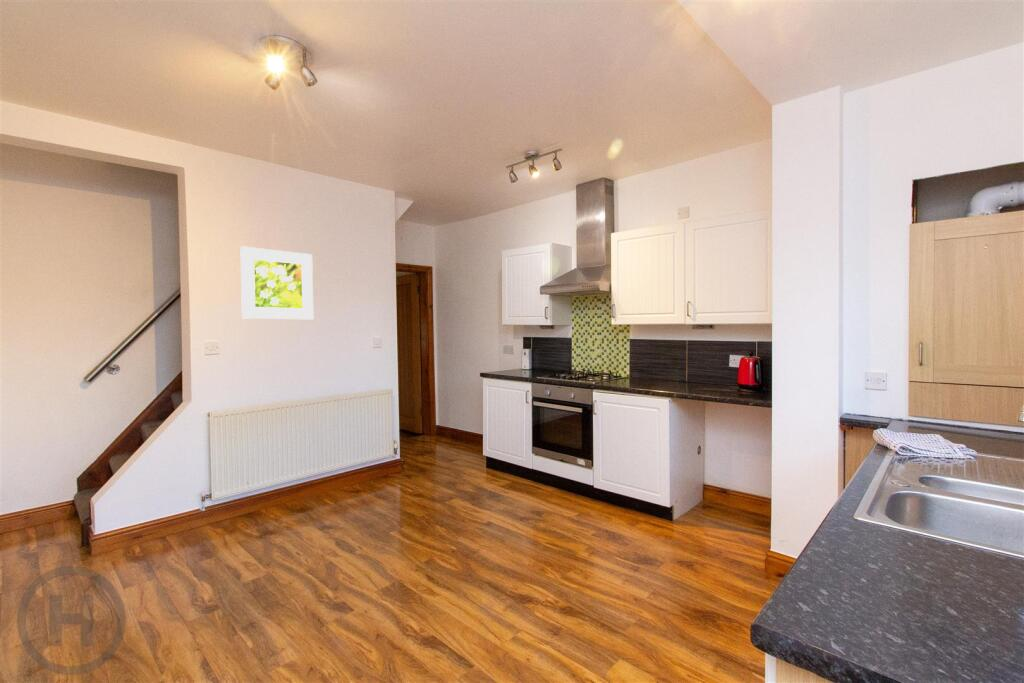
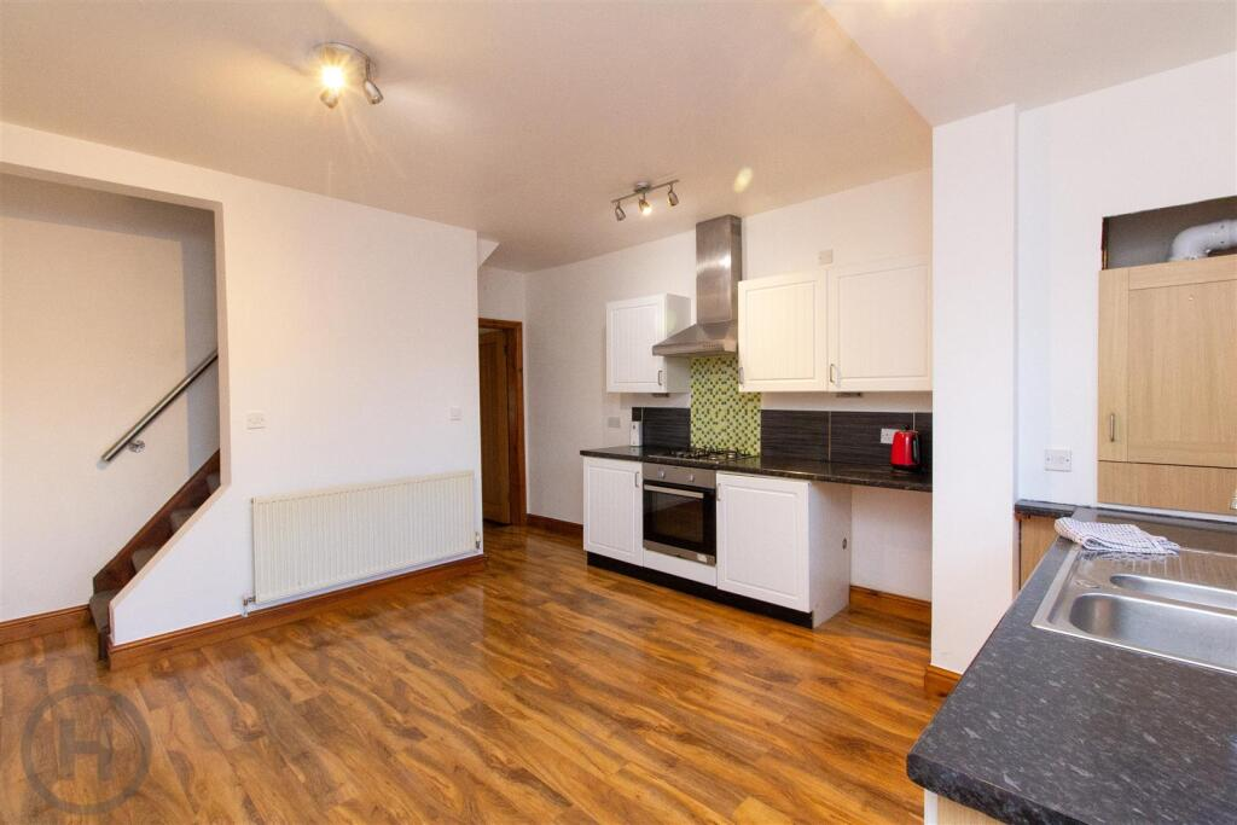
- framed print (278, 284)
